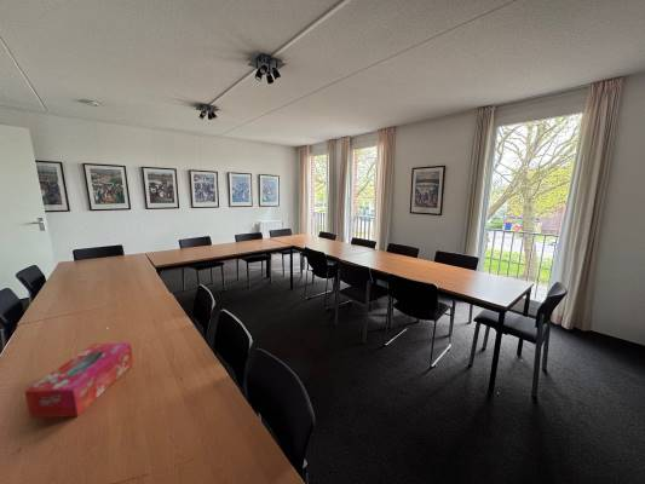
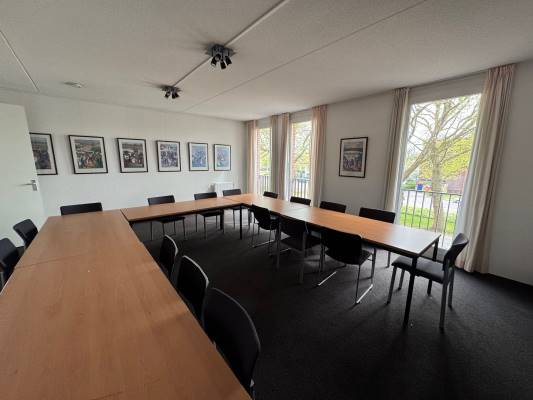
- tissue box (86, 375)
